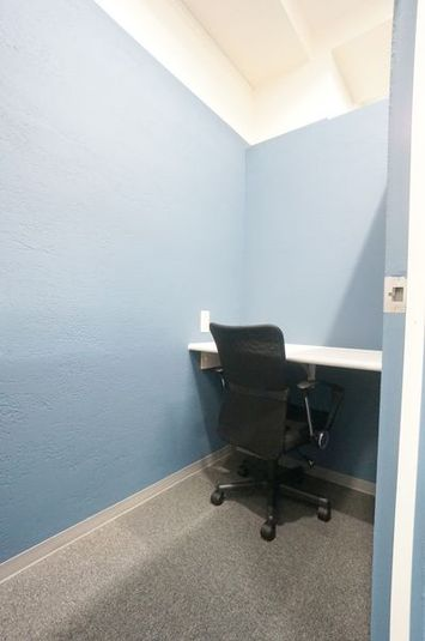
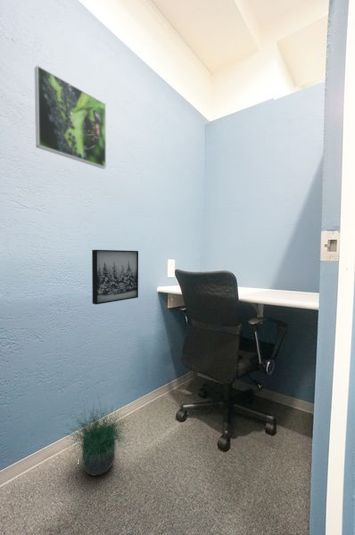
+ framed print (74, 123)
+ potted plant (99, 432)
+ wall art (116, 275)
